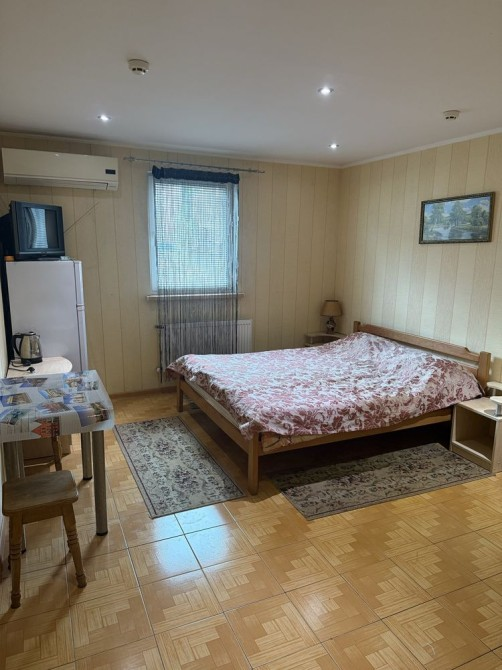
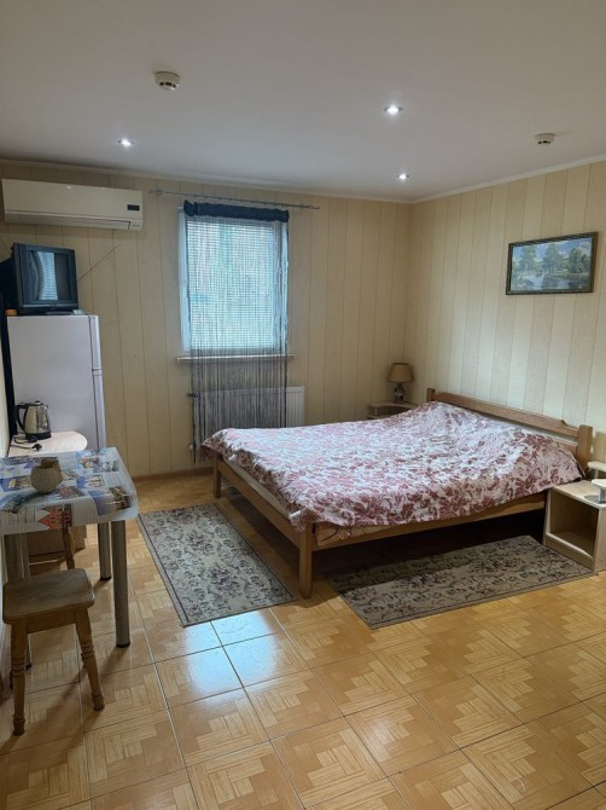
+ mug (46, 475)
